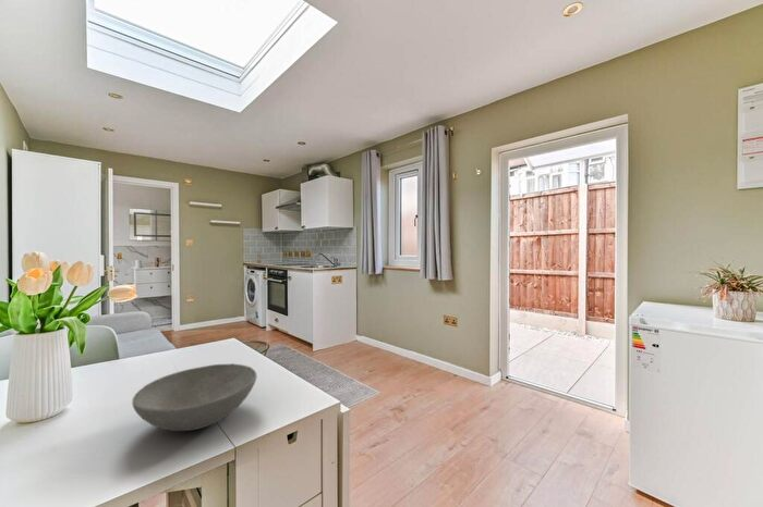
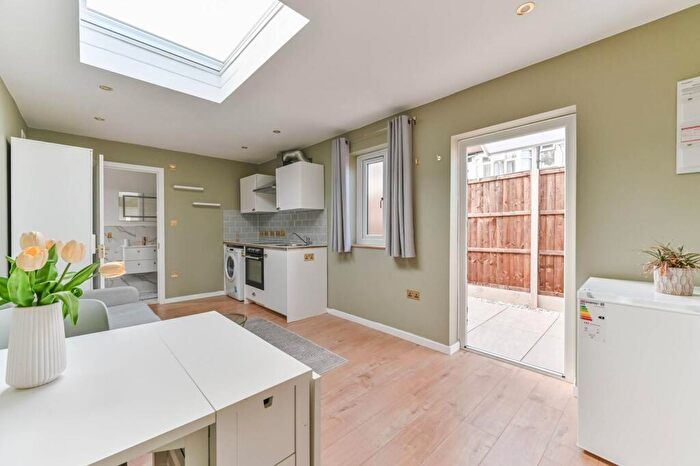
- bowl (199, 400)
